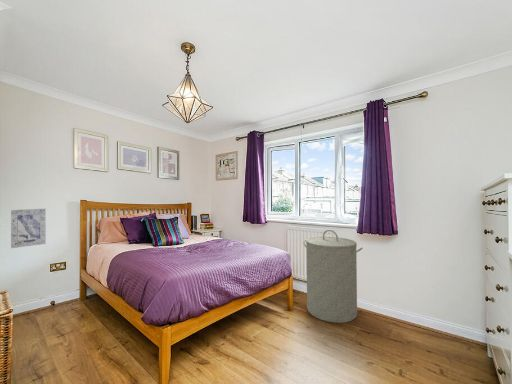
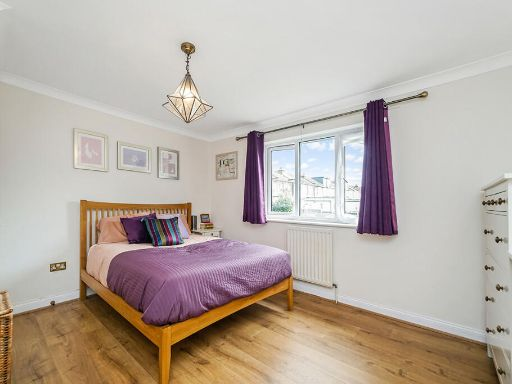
- laundry hamper (331, 270)
- wall art (28, 227)
